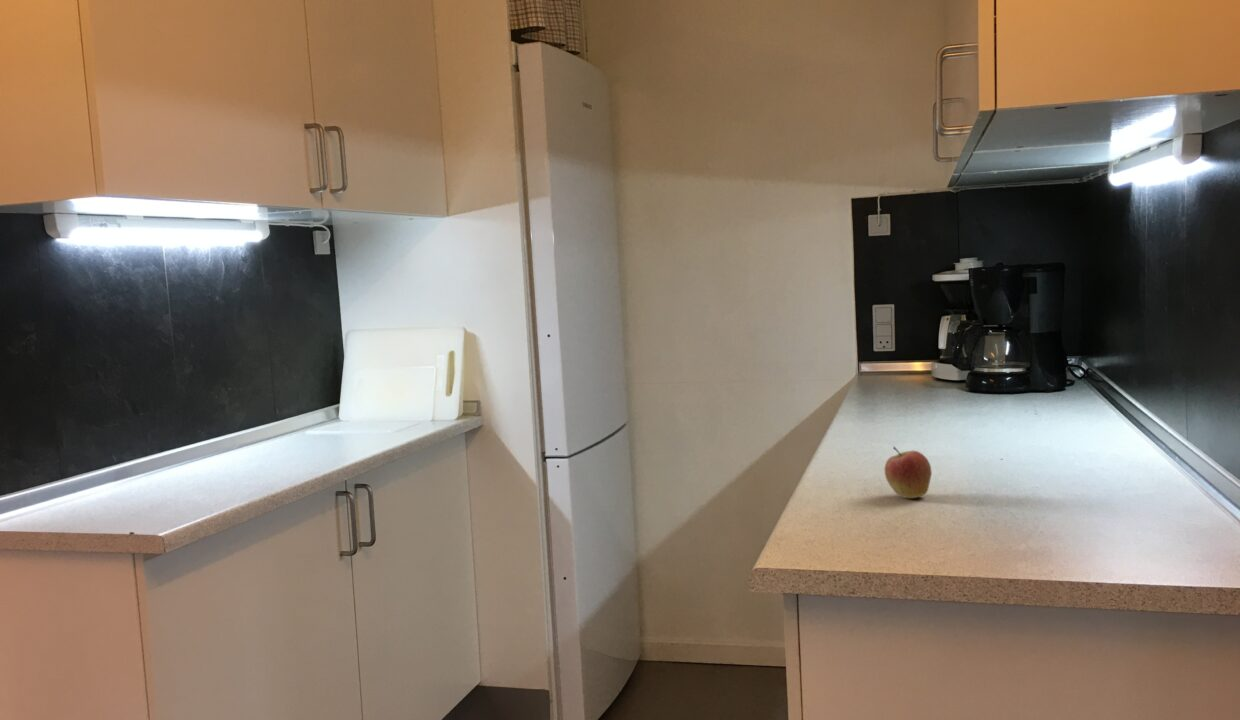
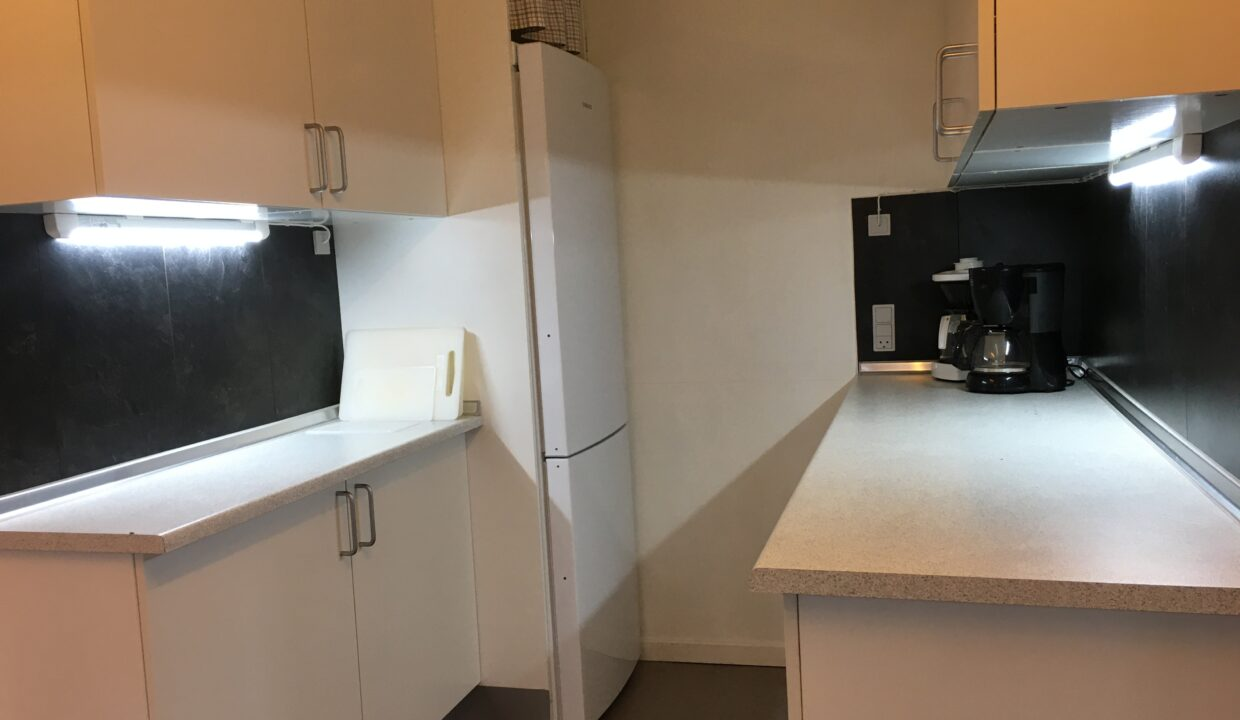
- fruit (907, 471)
